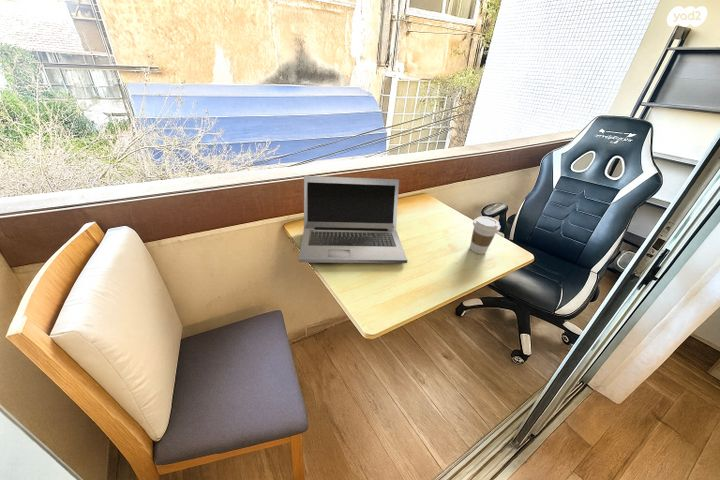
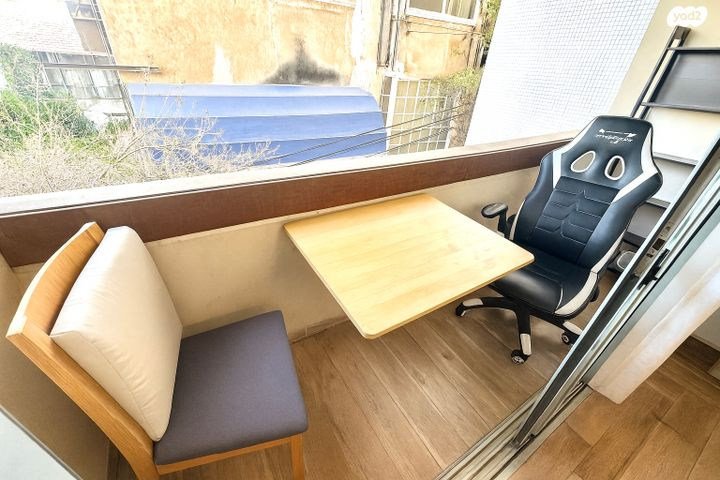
- laptop (353, 217)
- coffee cup (482, 235)
